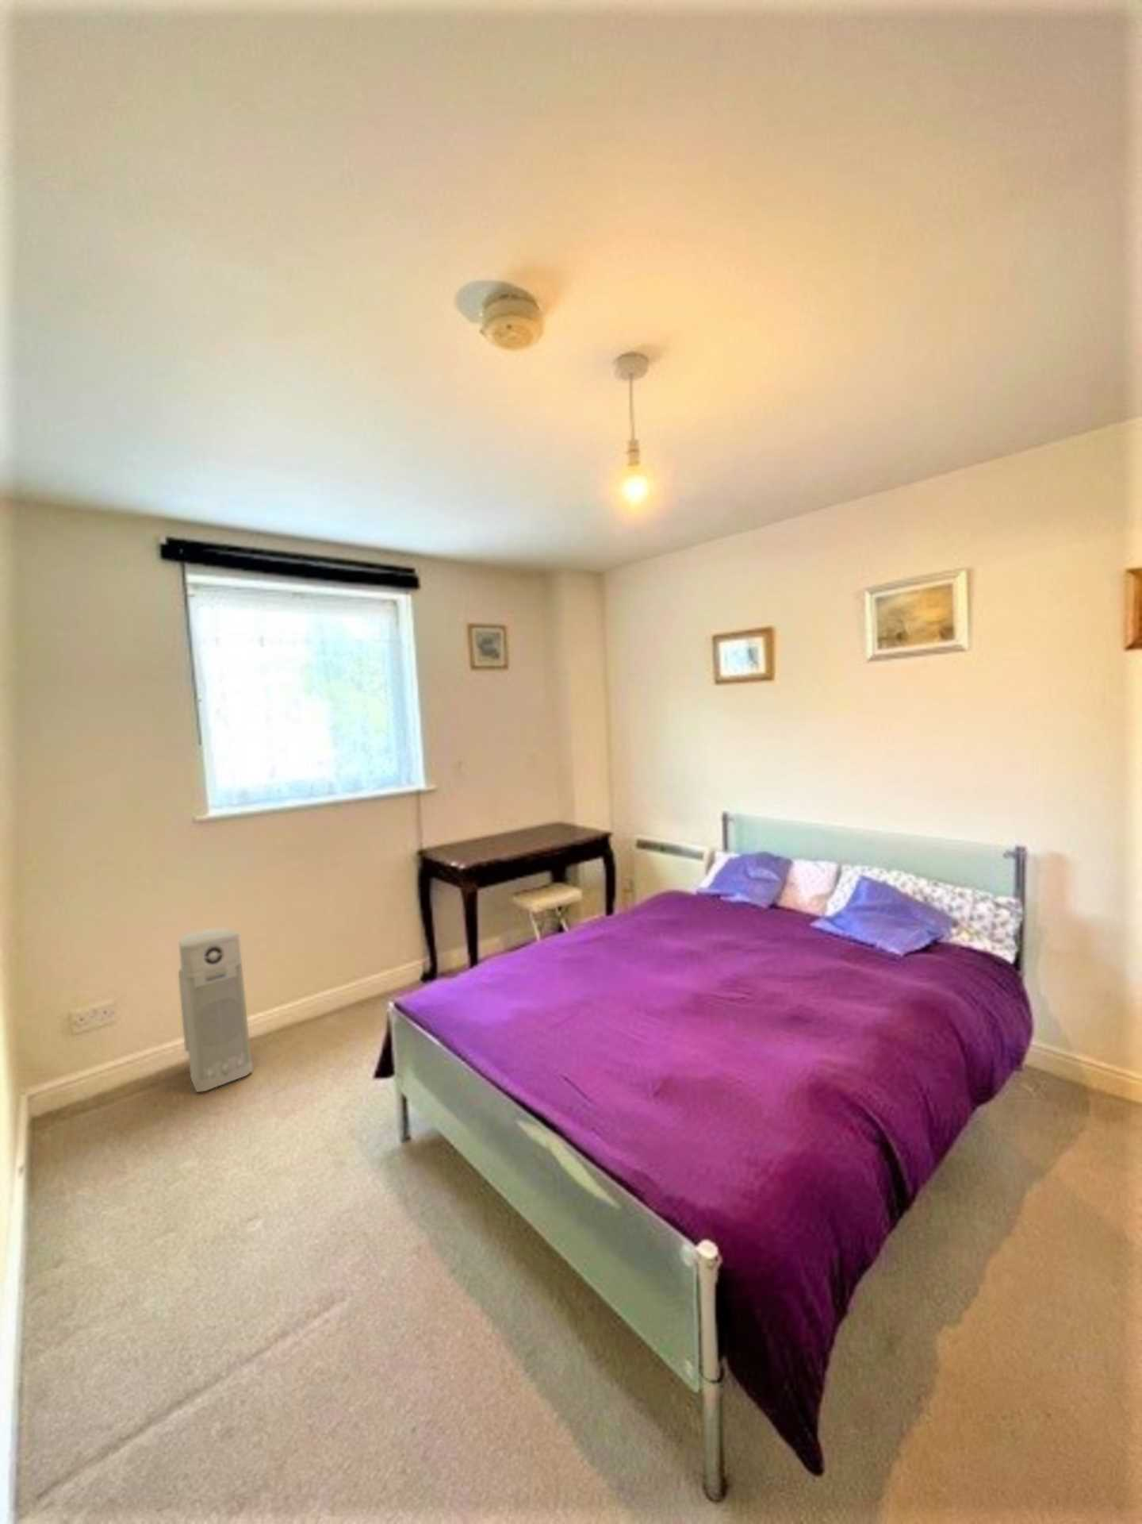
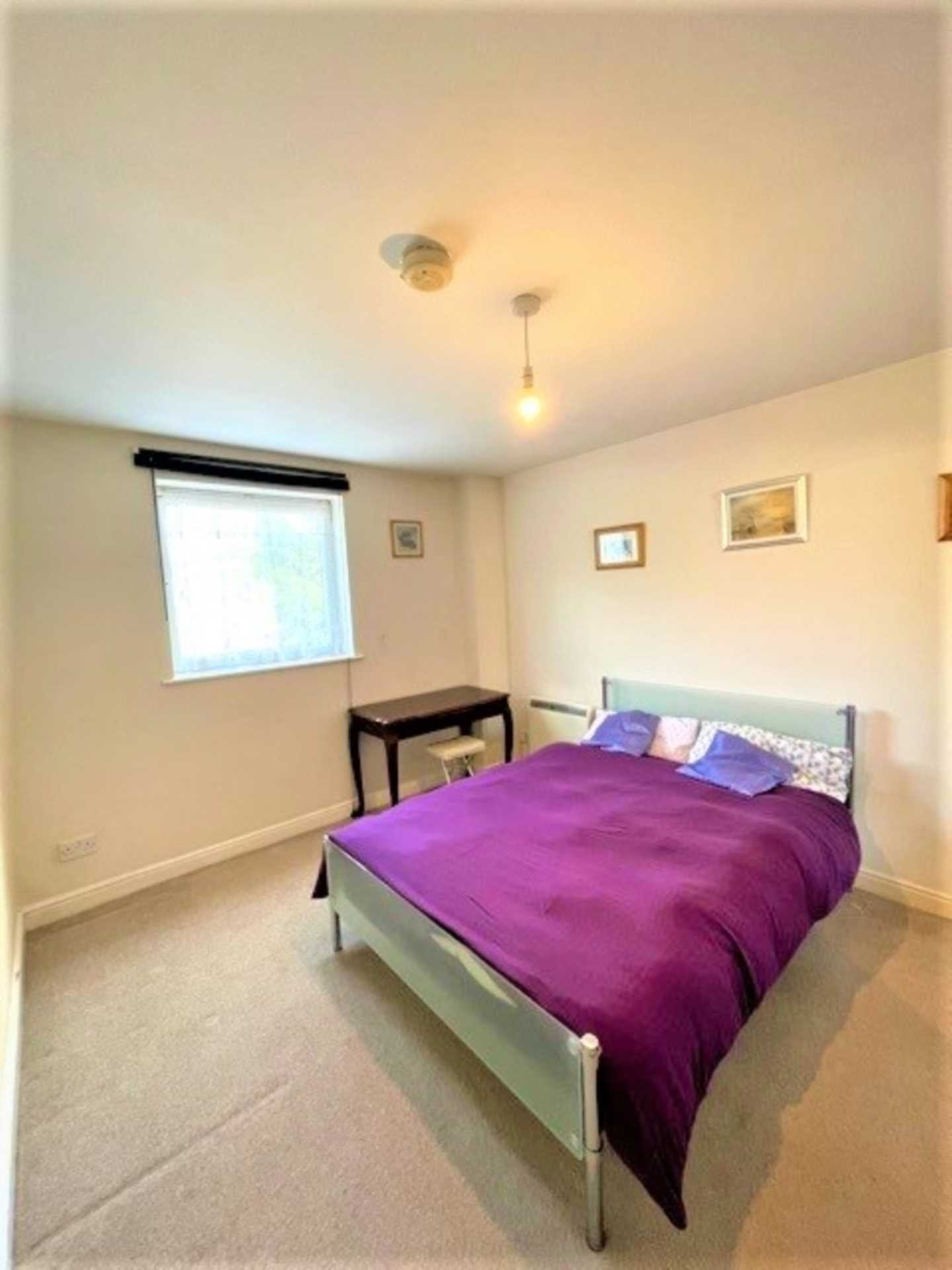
- air purifier (212, 1002)
